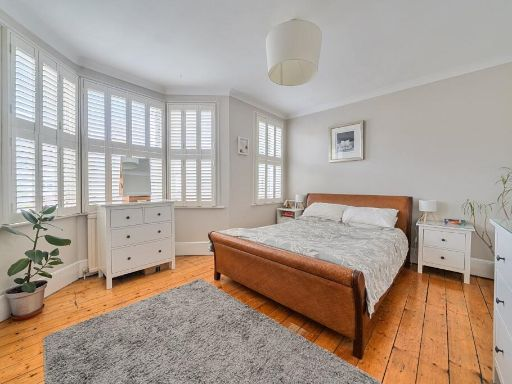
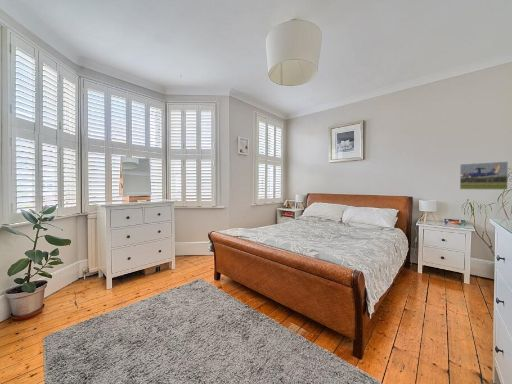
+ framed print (482, 176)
